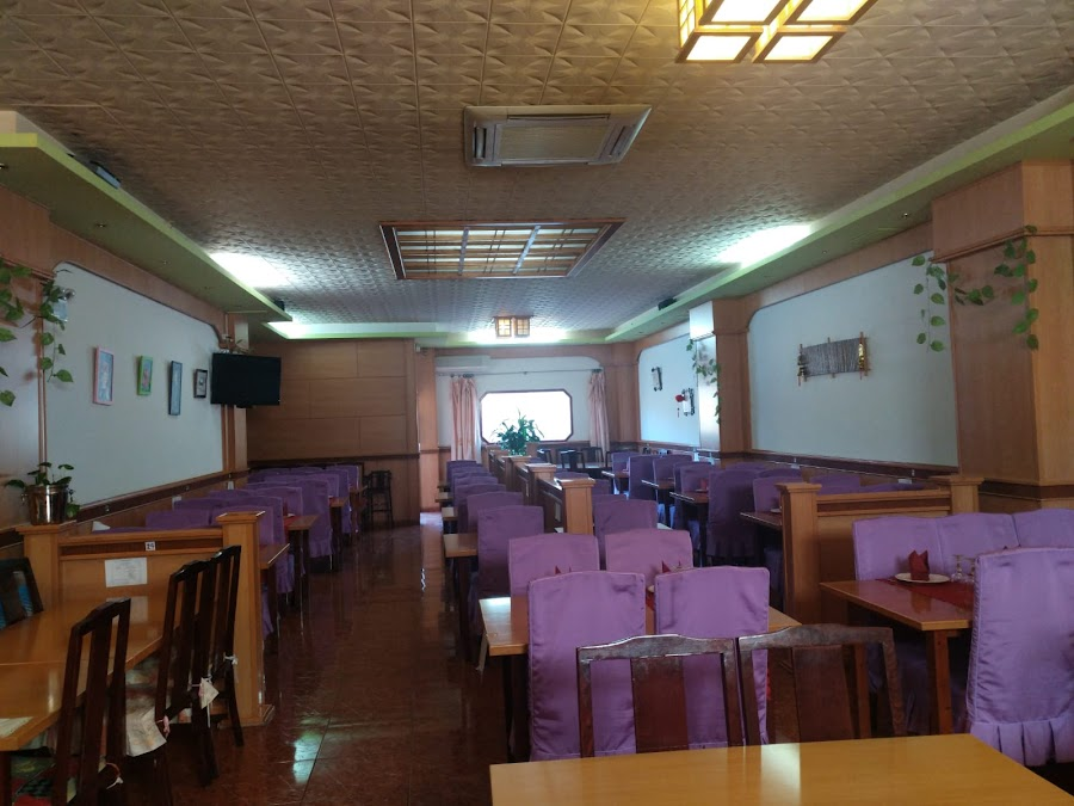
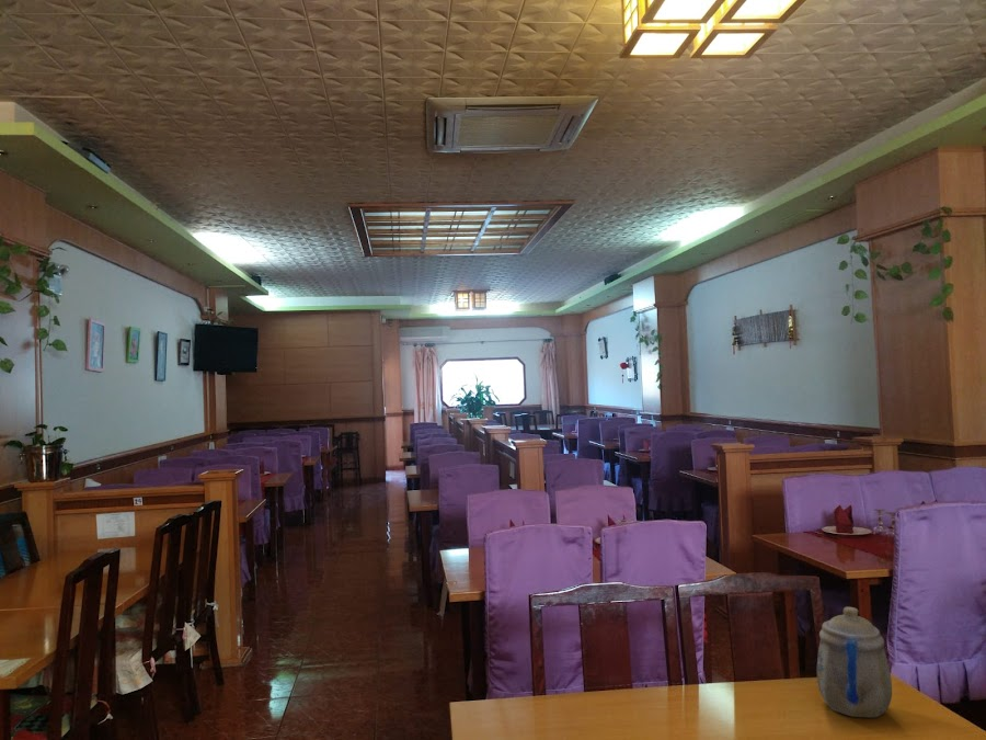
+ teapot (852, 657)
